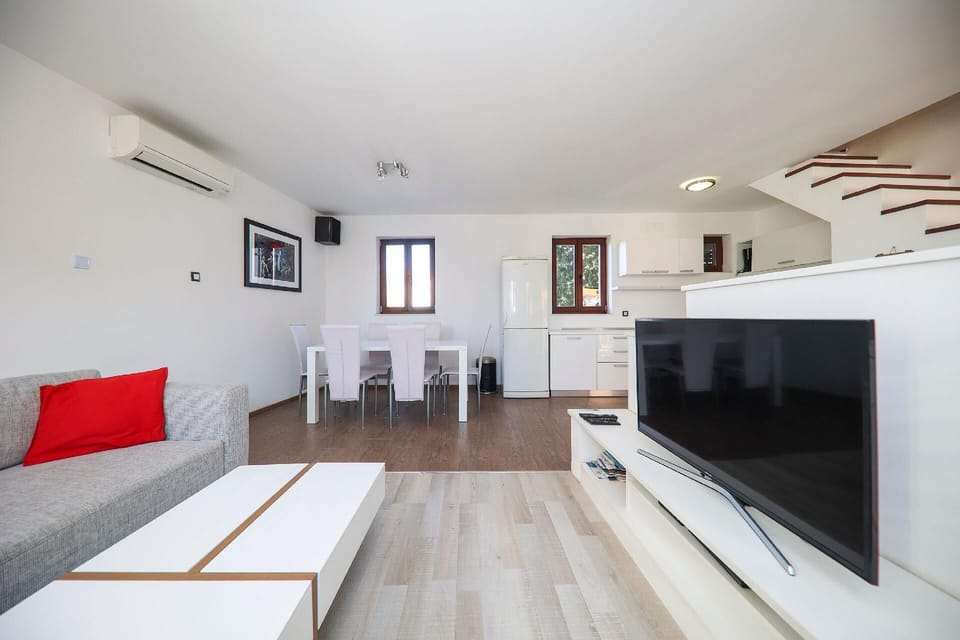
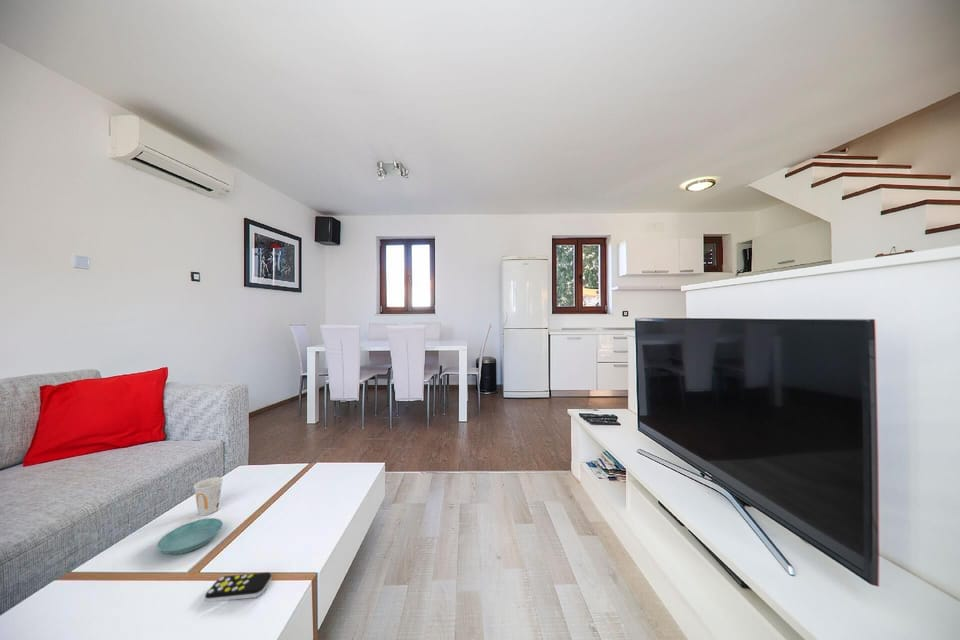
+ remote control (239, 586)
+ saucer (191, 537)
+ cup (208, 496)
